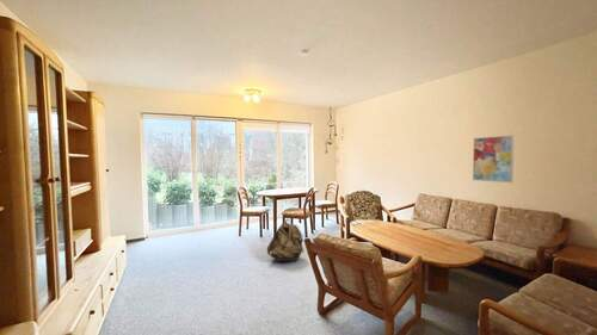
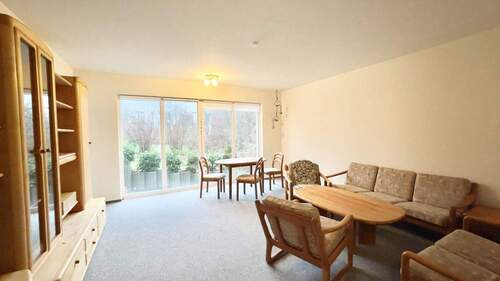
- backpack (284, 240)
- wall art (492, 159)
